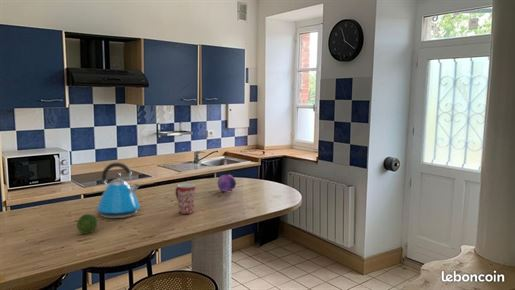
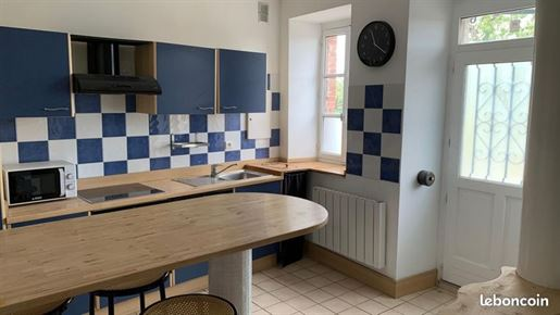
- fruit (87, 224)
- kettle (116, 188)
- mug (184, 198)
- fruit (226, 183)
